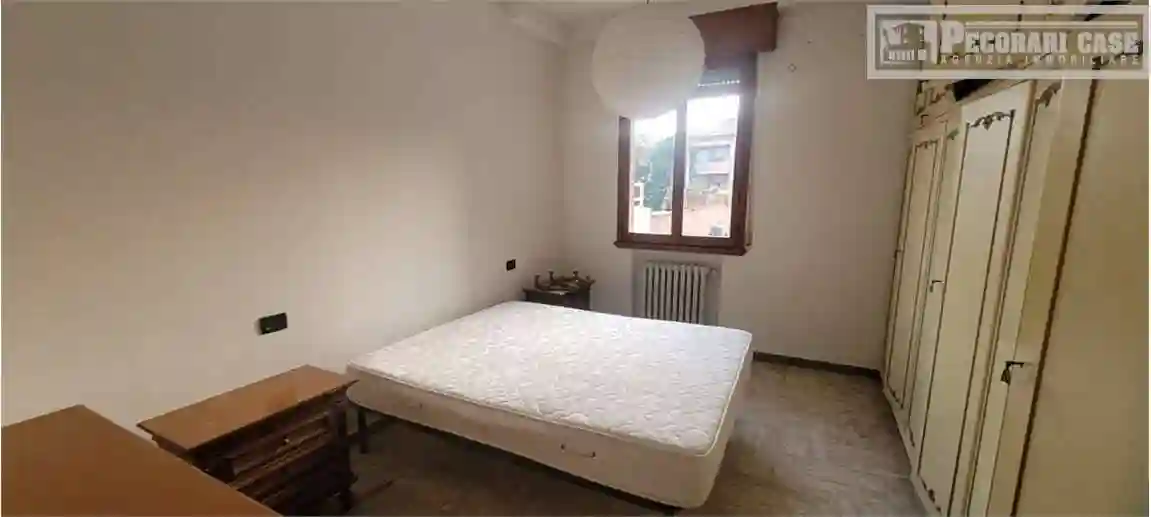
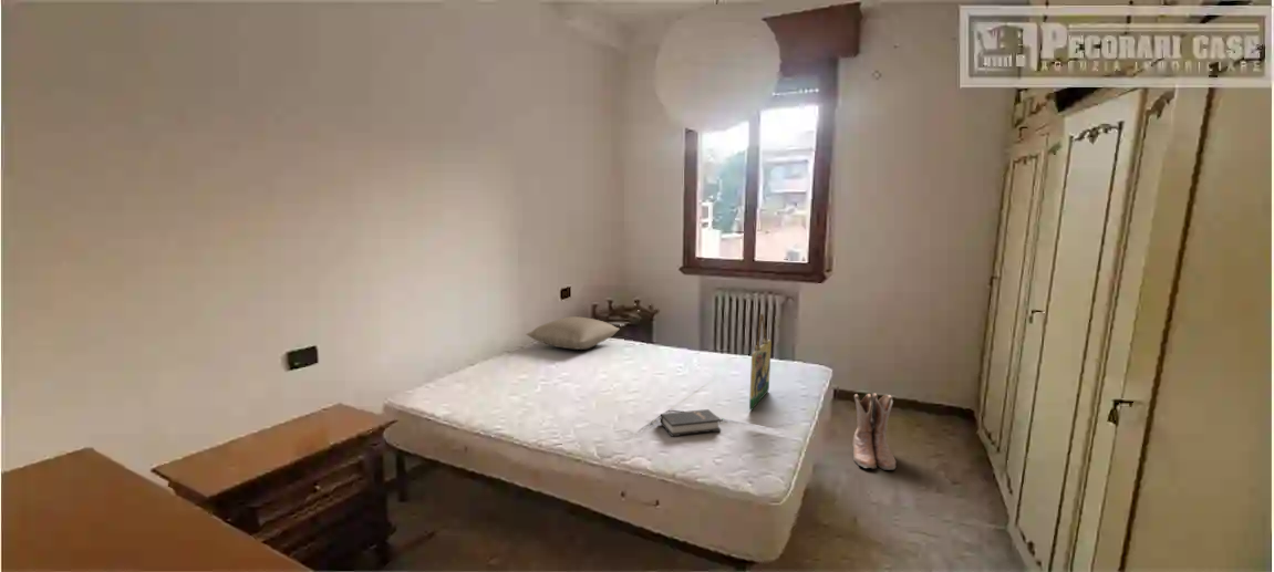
+ hardback book (690, 422)
+ pillow (573, 332)
+ home sign (762, 356)
+ boots (874, 428)
